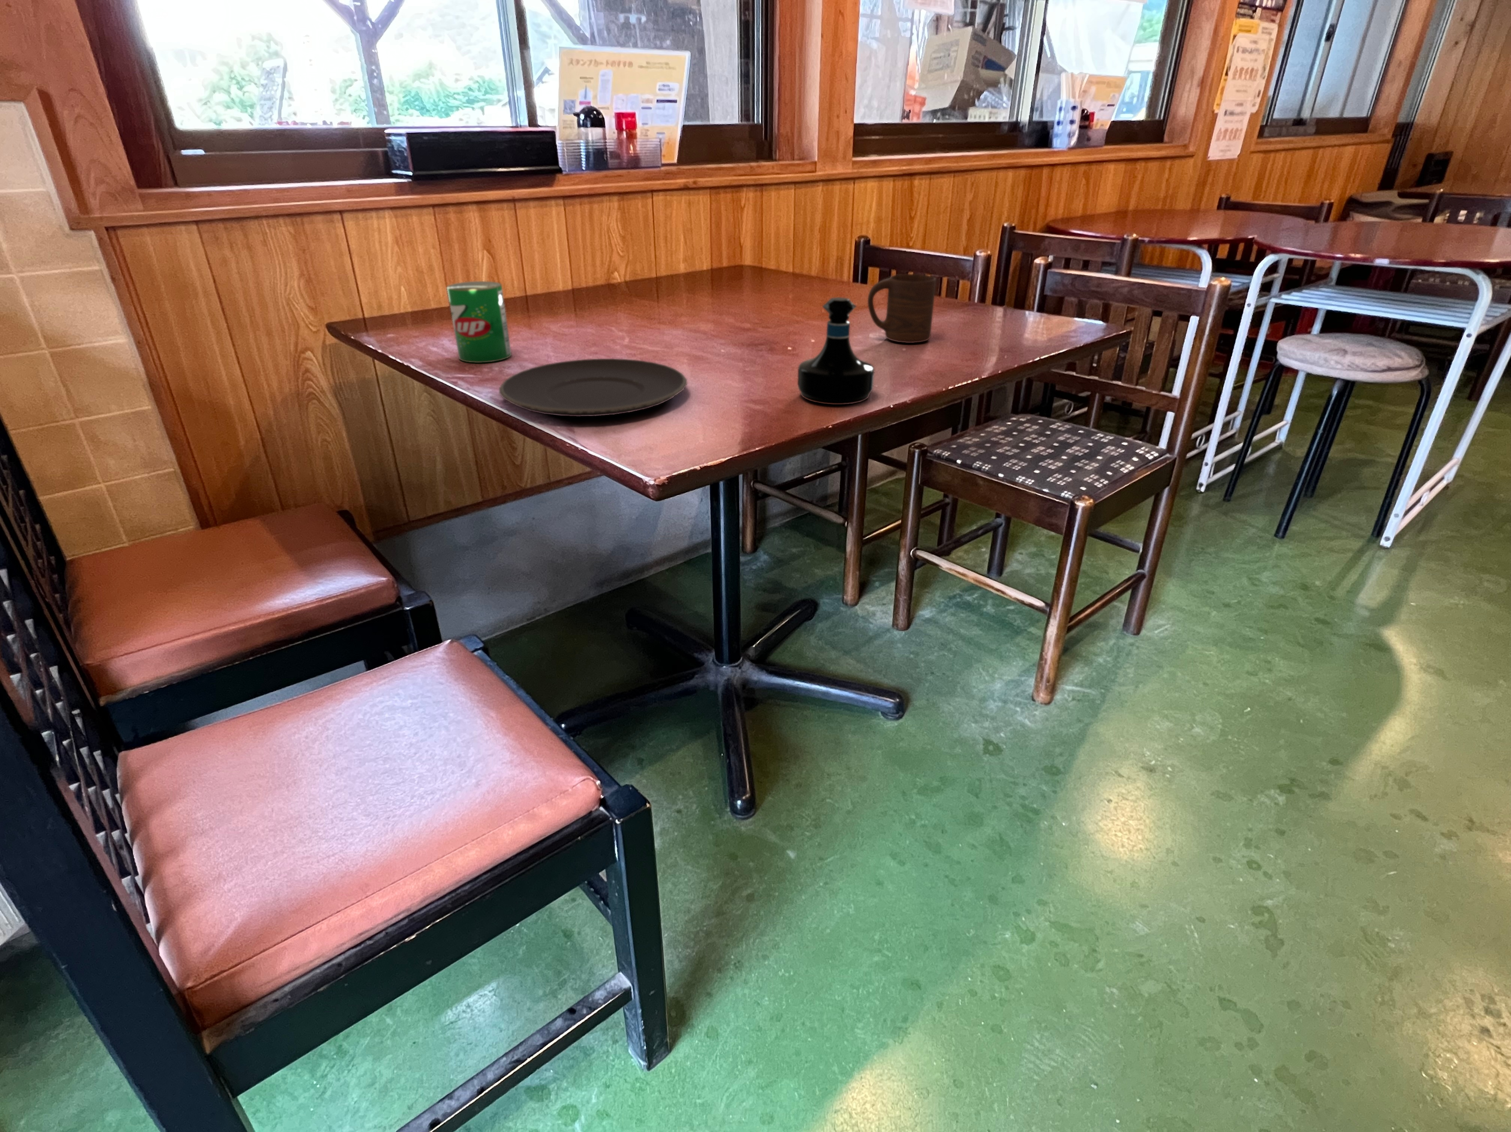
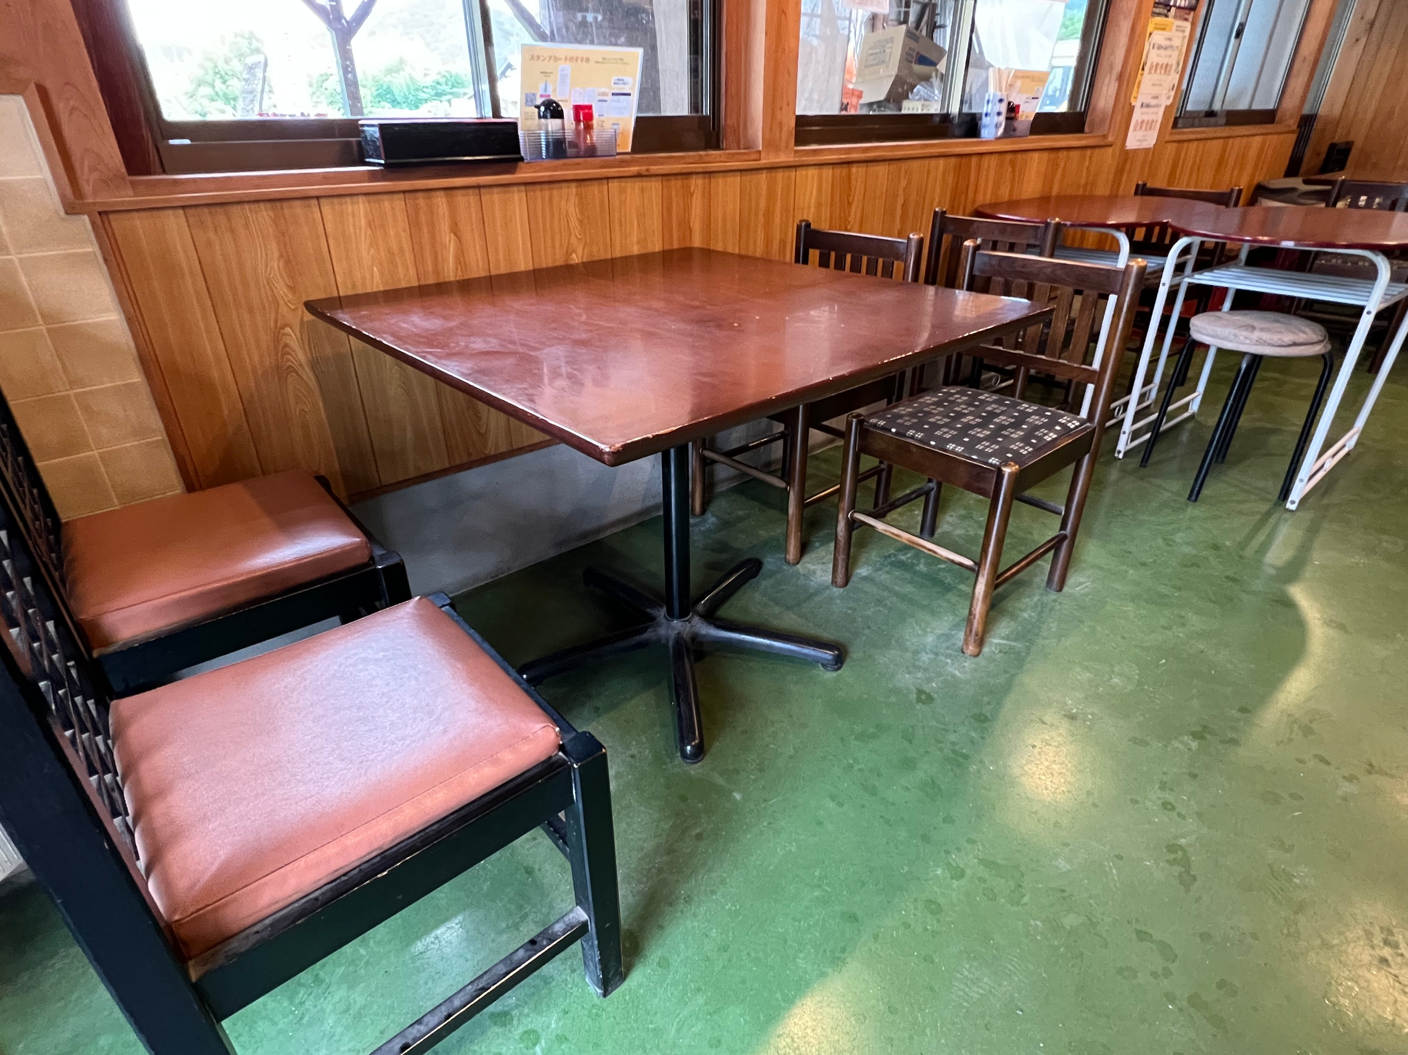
- cup (903, 309)
- can (479, 321)
- plate (595, 389)
- tequila bottle (838, 348)
